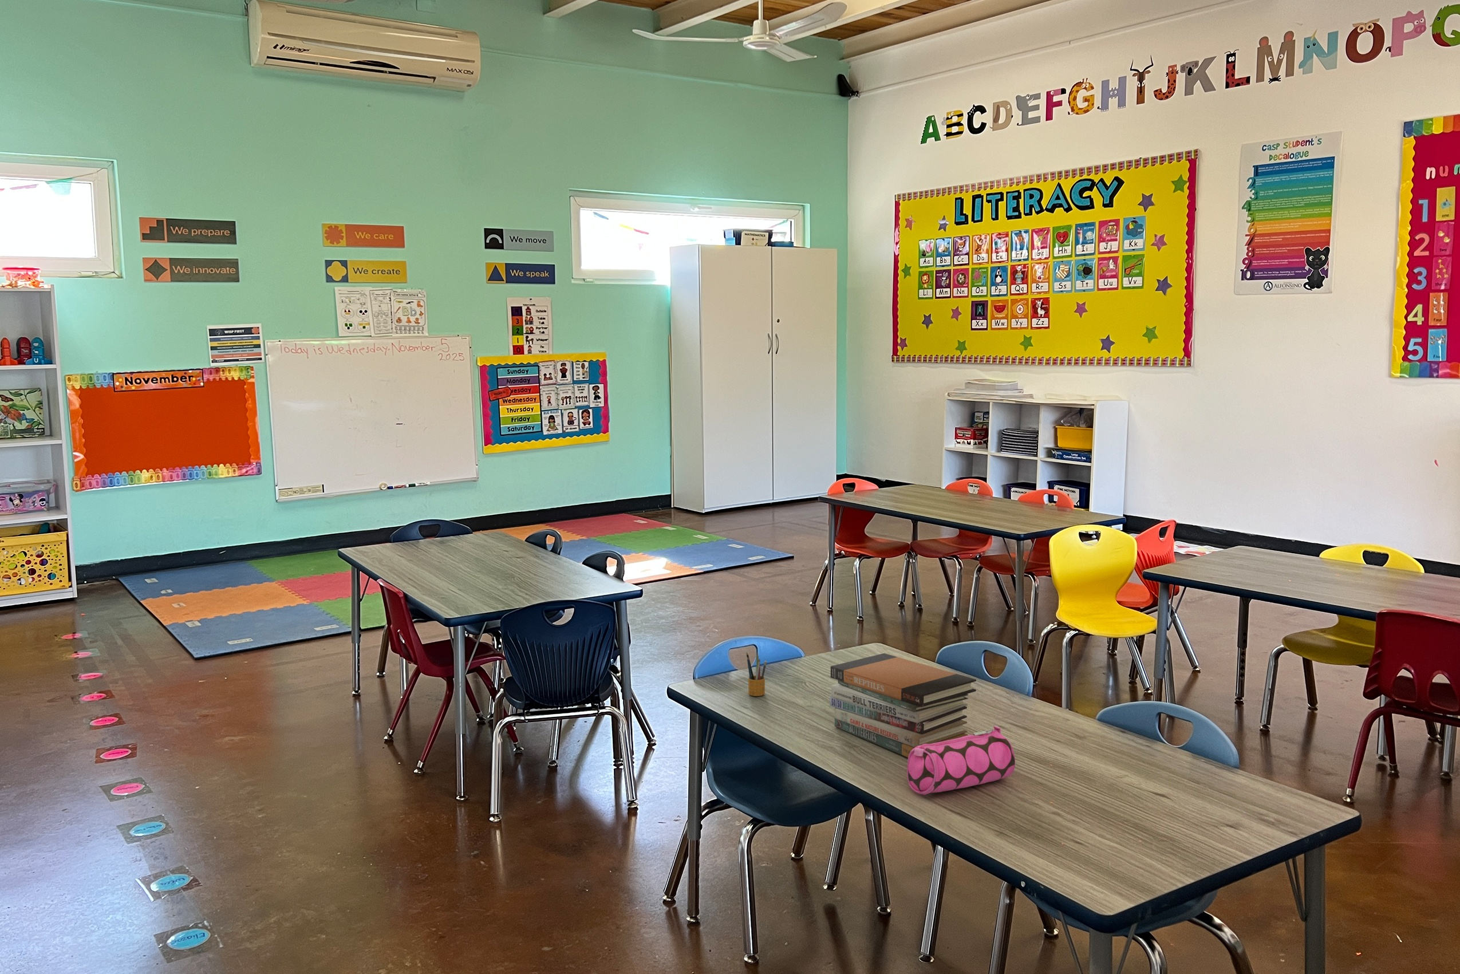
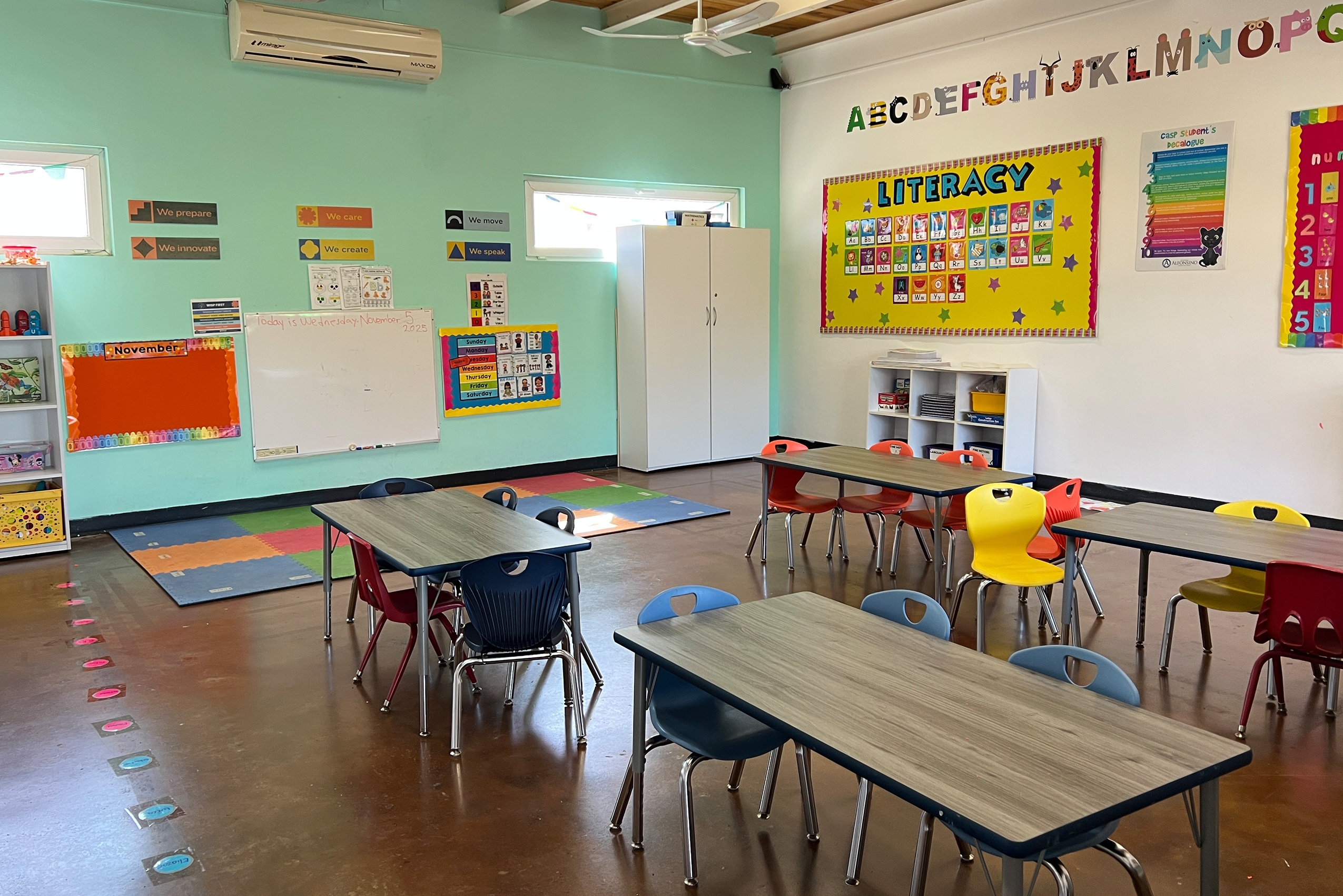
- book stack (899, 703)
- pencil box (757, 673)
- pencil case (960, 760)
